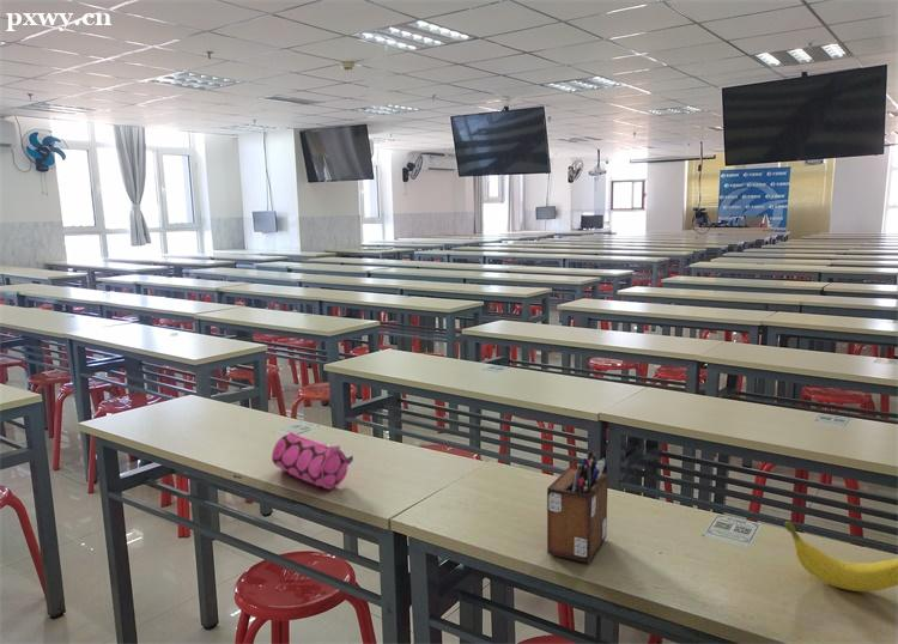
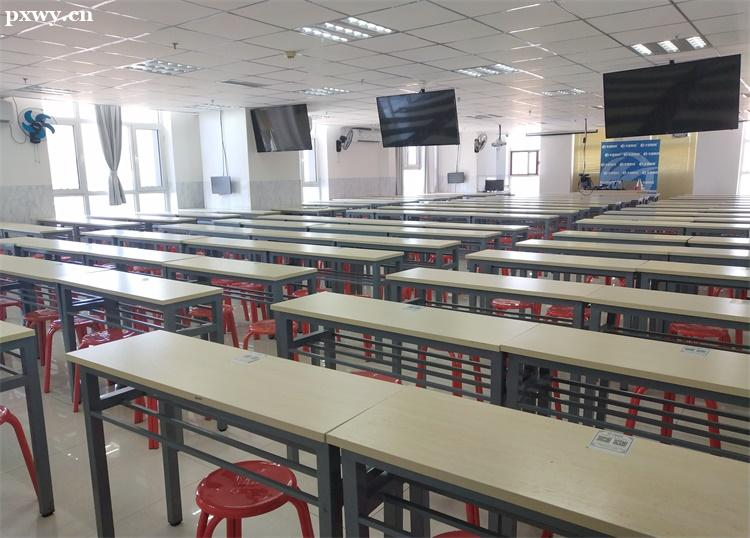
- pencil case (309, 457)
- desk organizer (577, 500)
- banana (847, 561)
